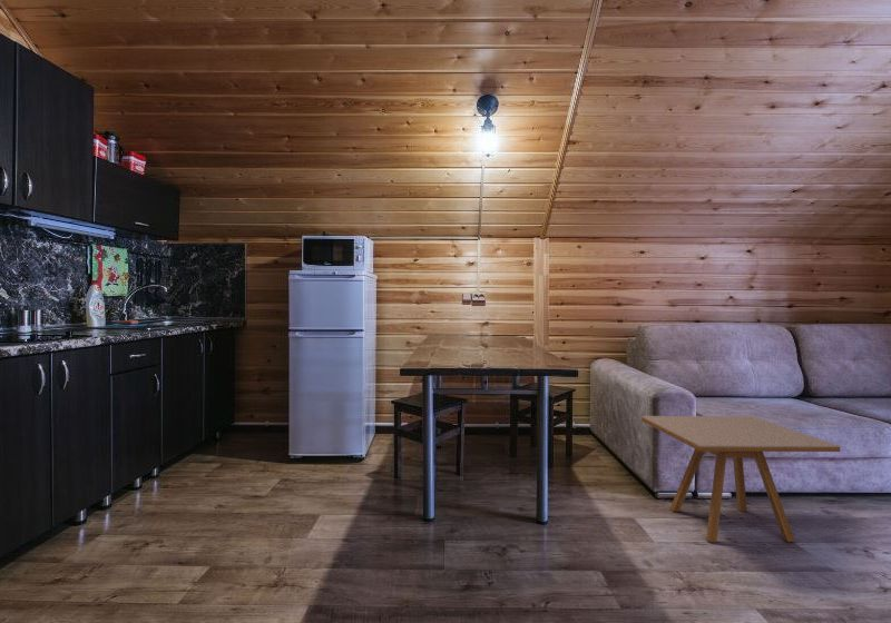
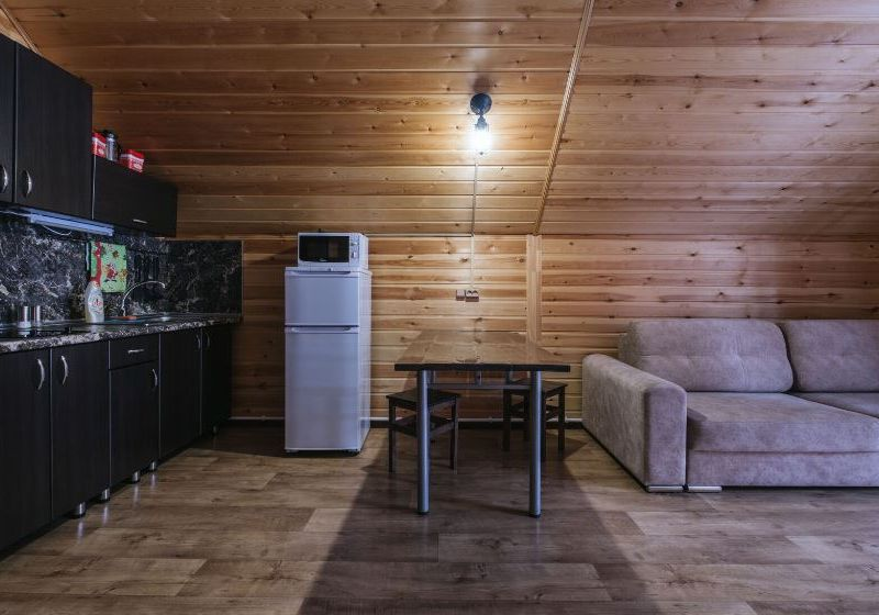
- side table (724, 474)
